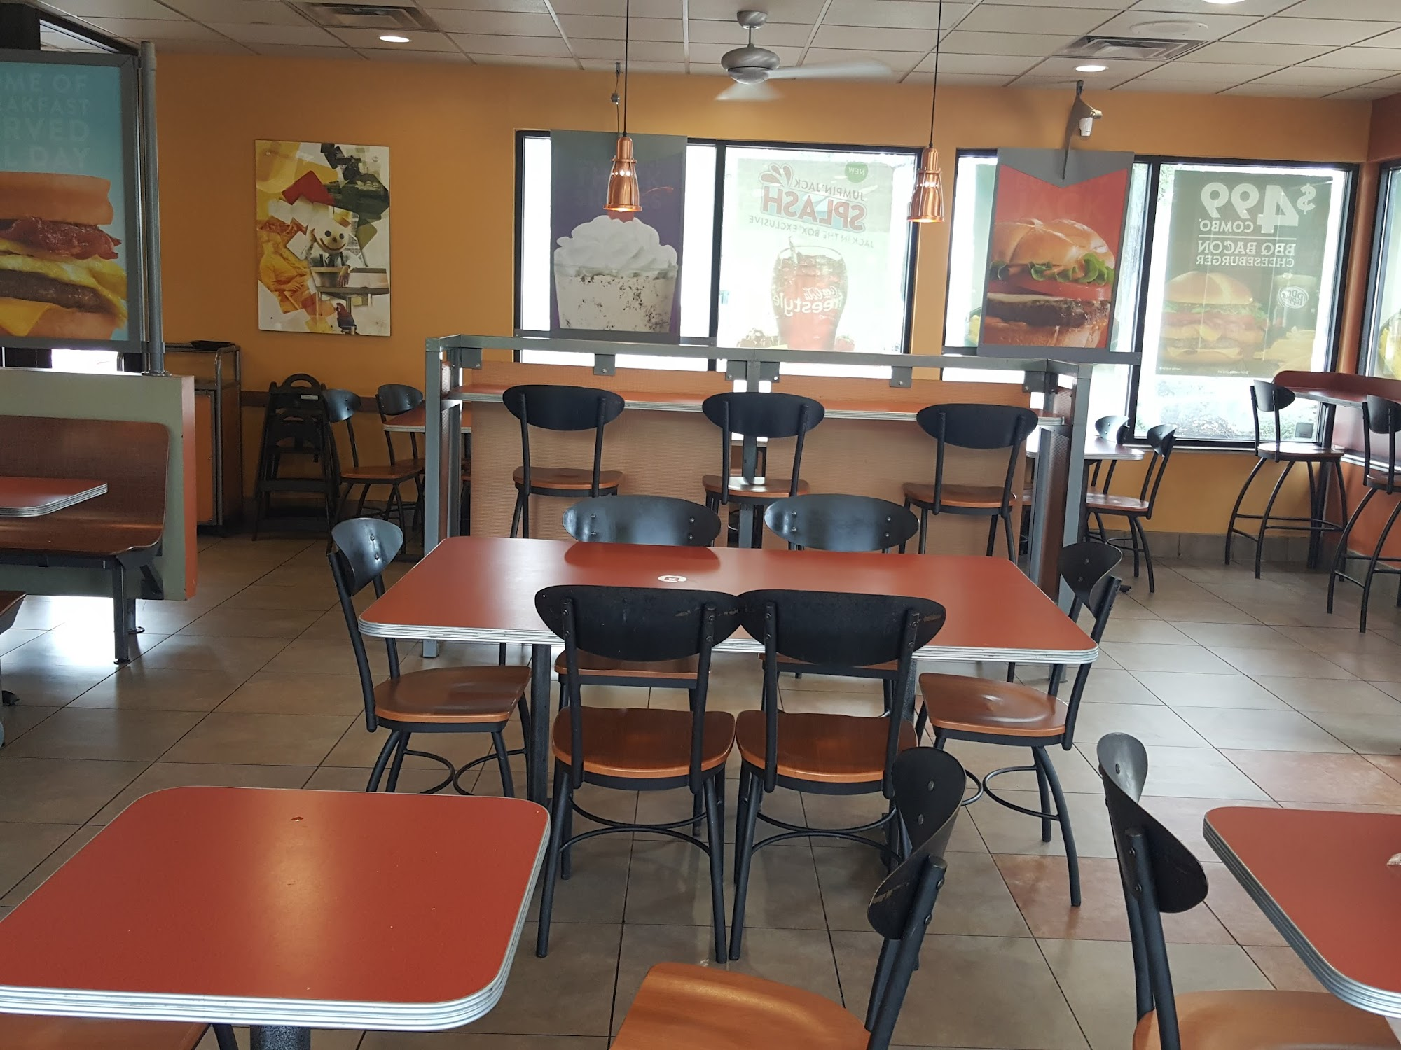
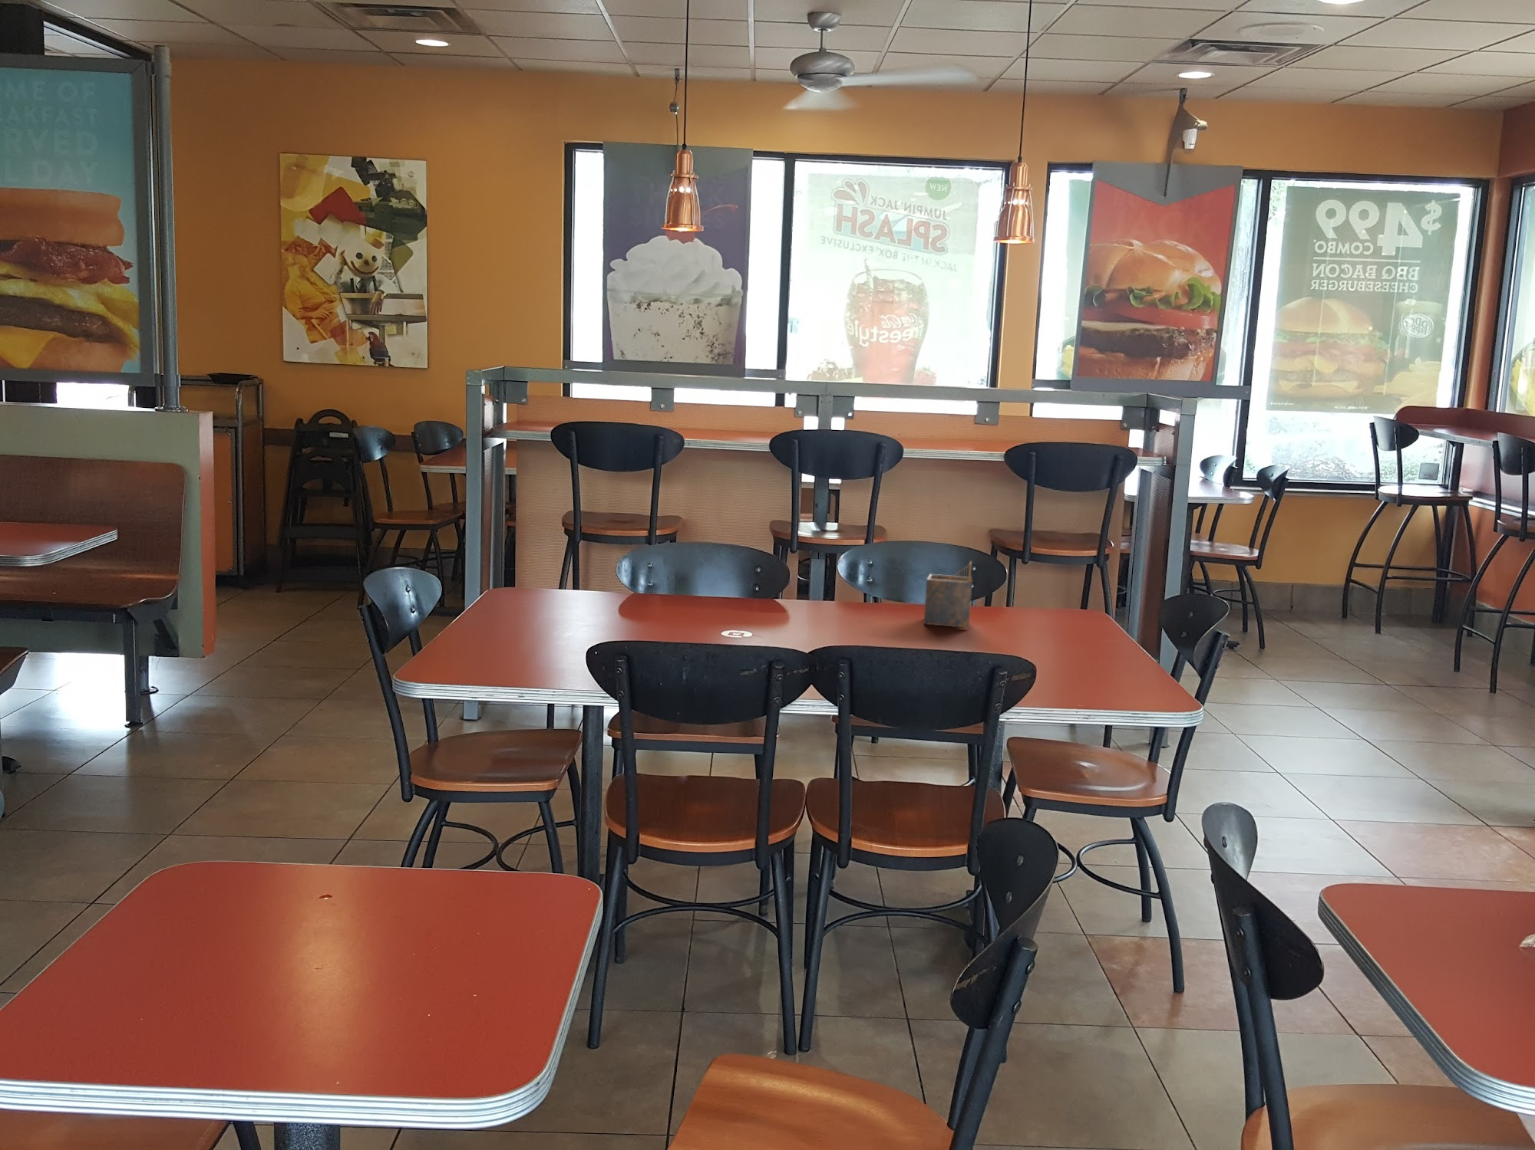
+ napkin holder (949, 592)
